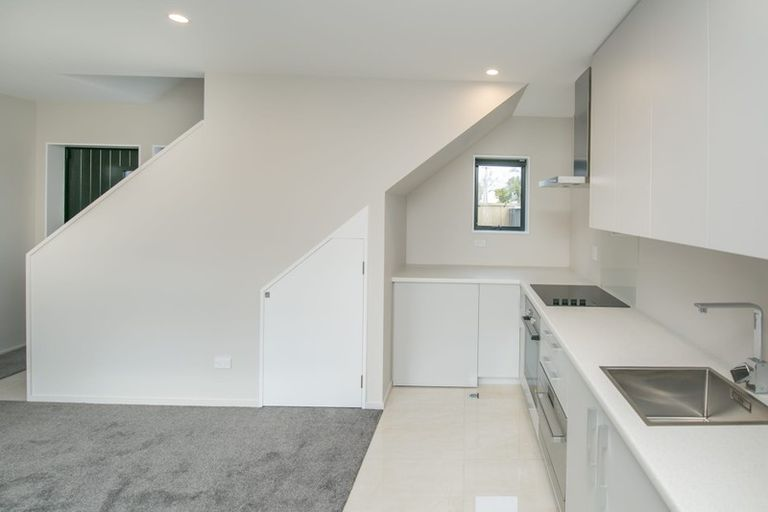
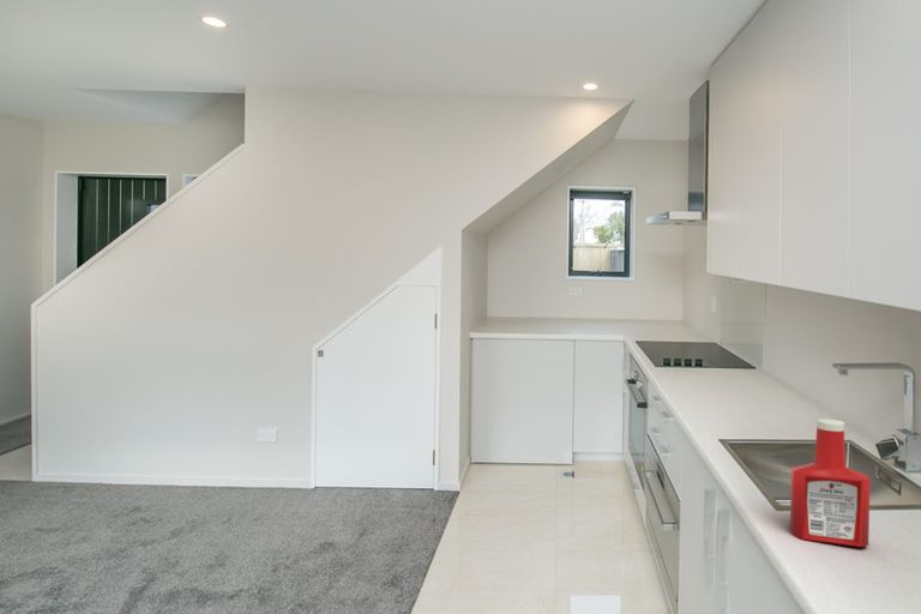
+ soap bottle (829, 478)
